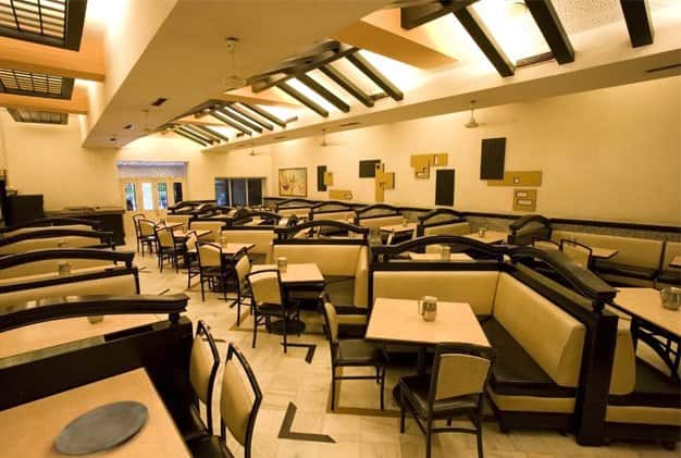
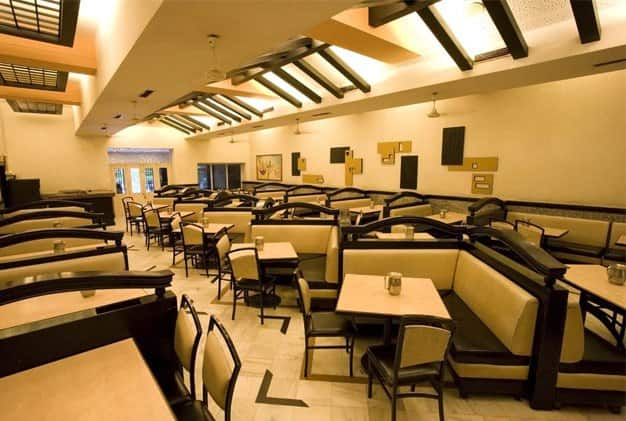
- plate (104, 426)
